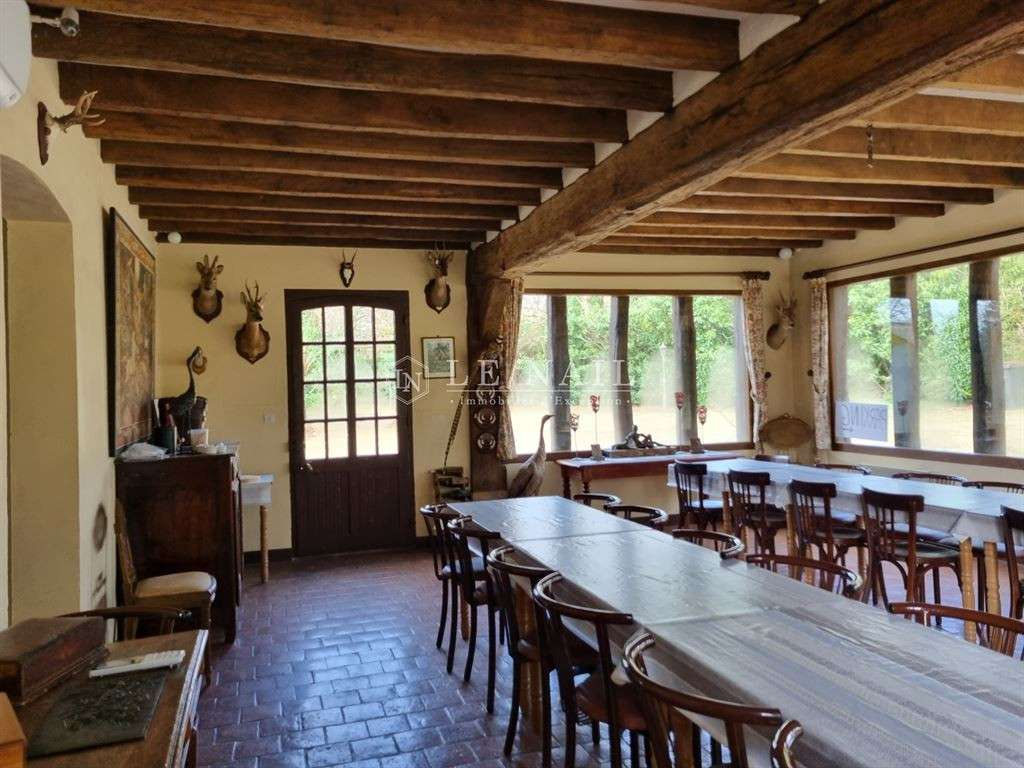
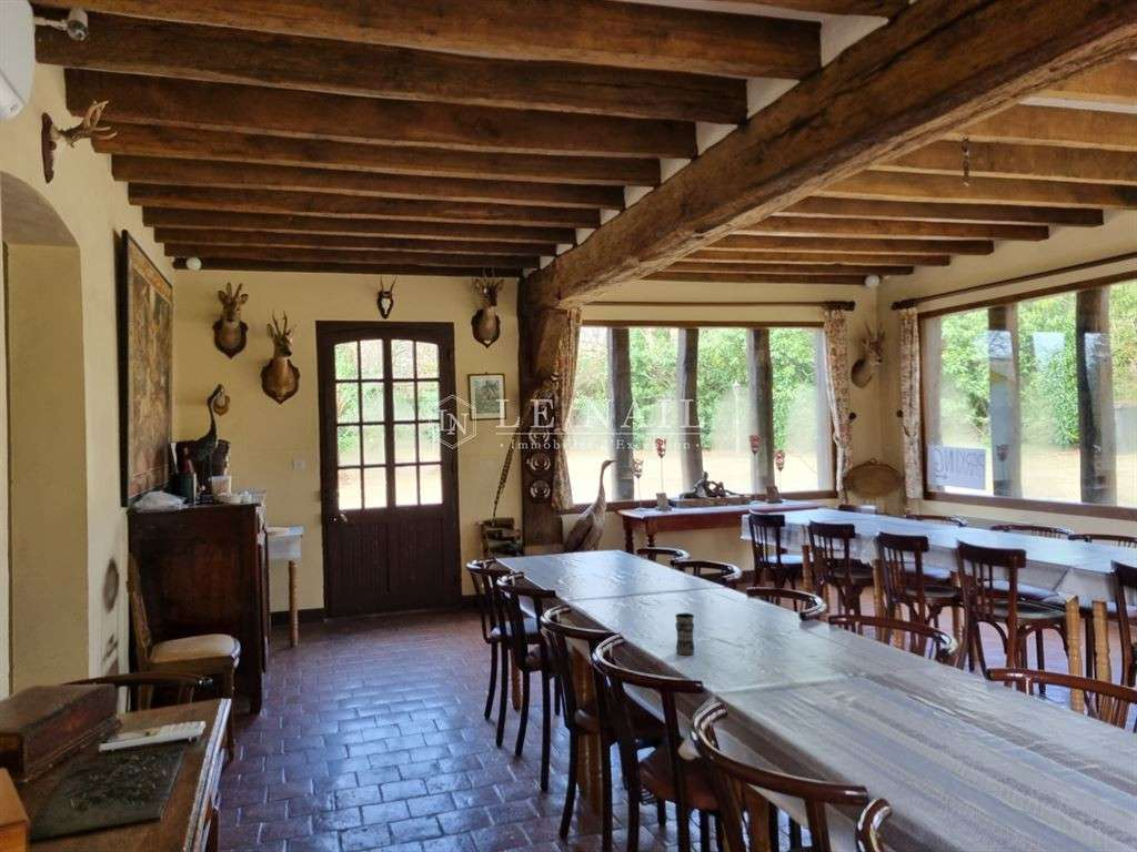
+ jar (684, 633)
